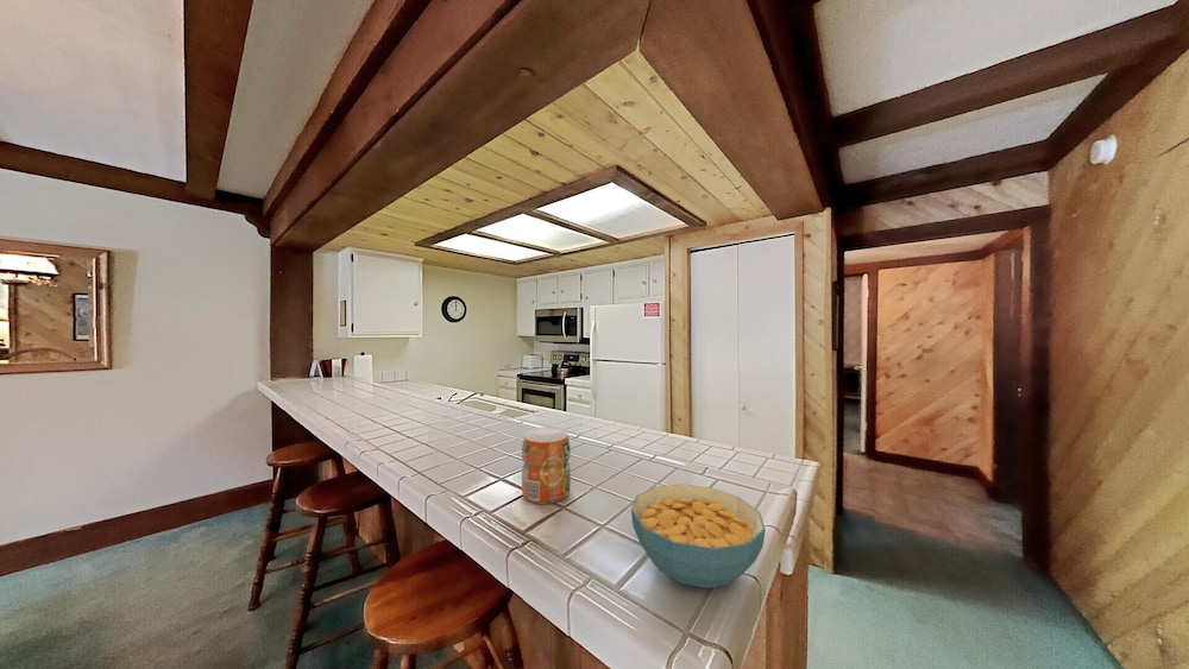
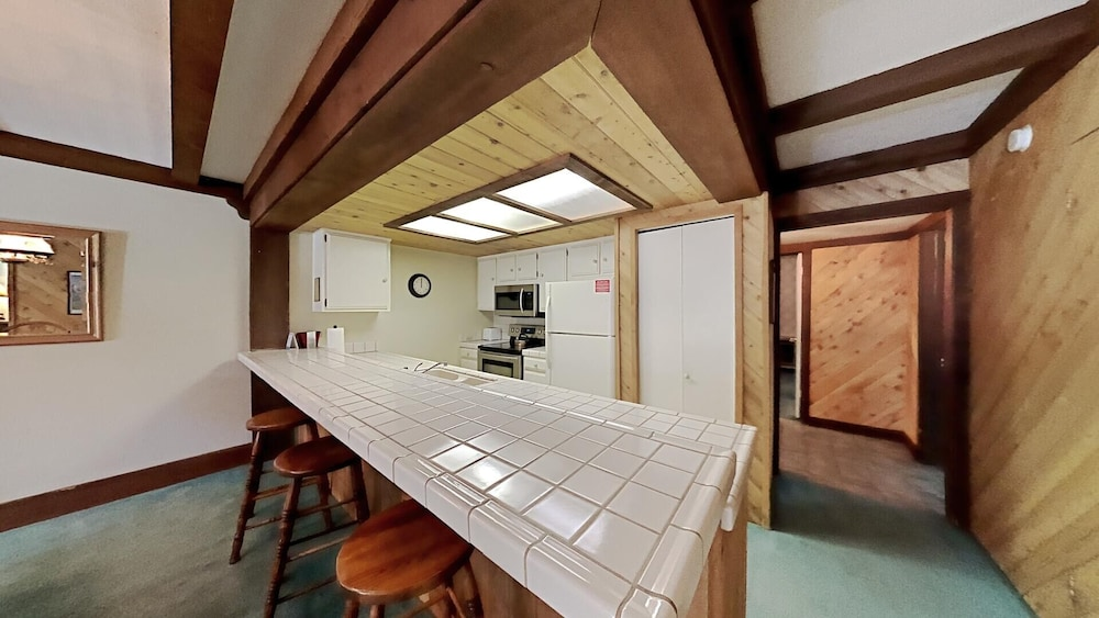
- cereal bowl (694, 542)
- orange juice (546, 462)
